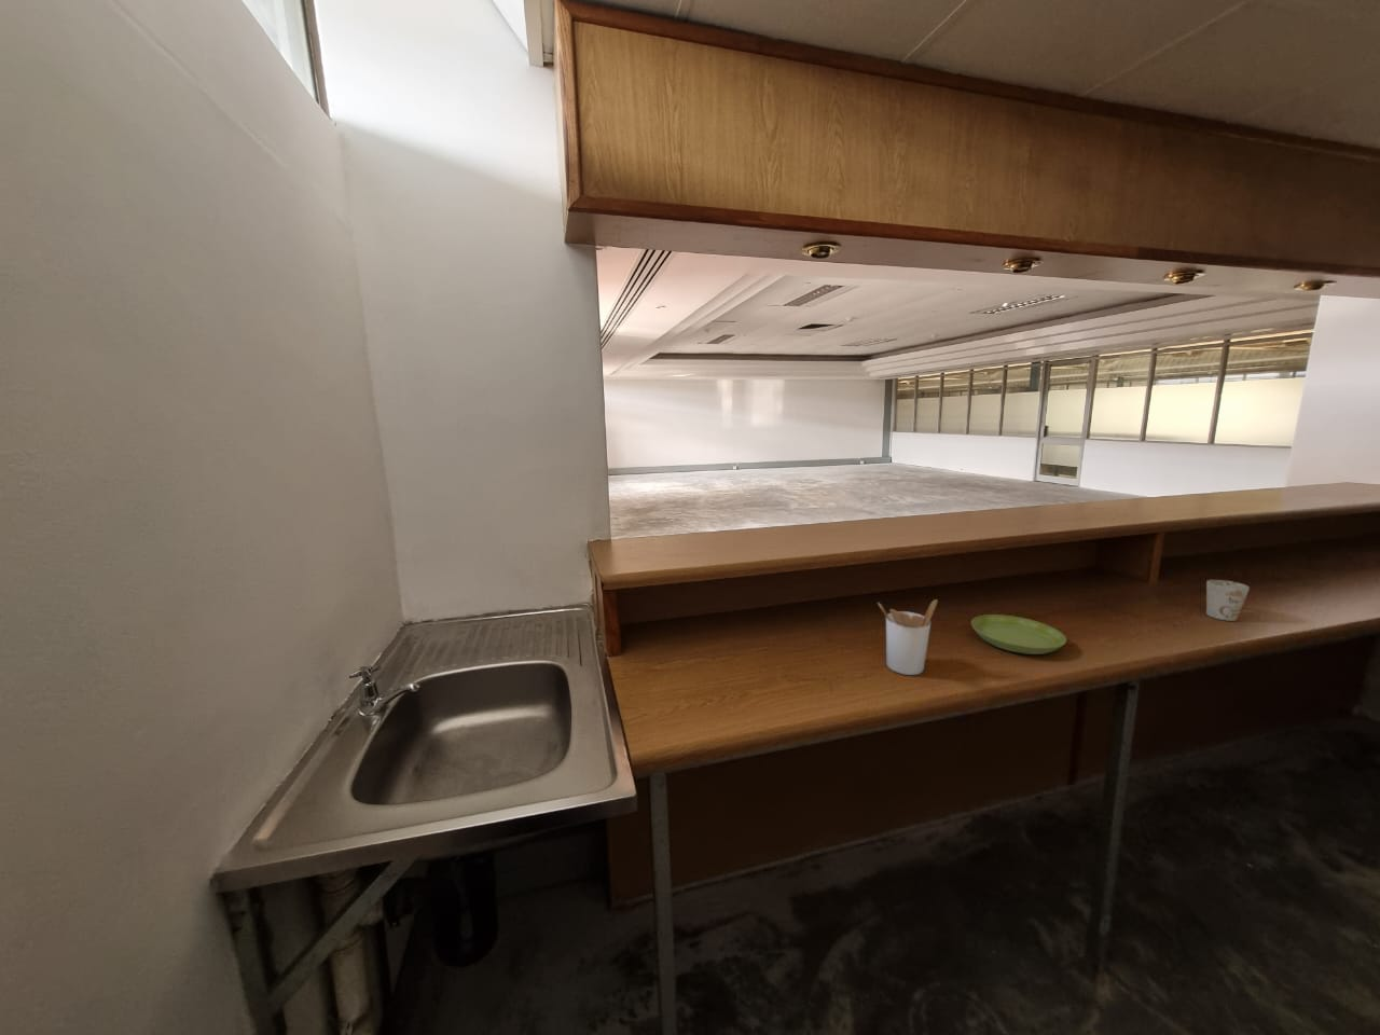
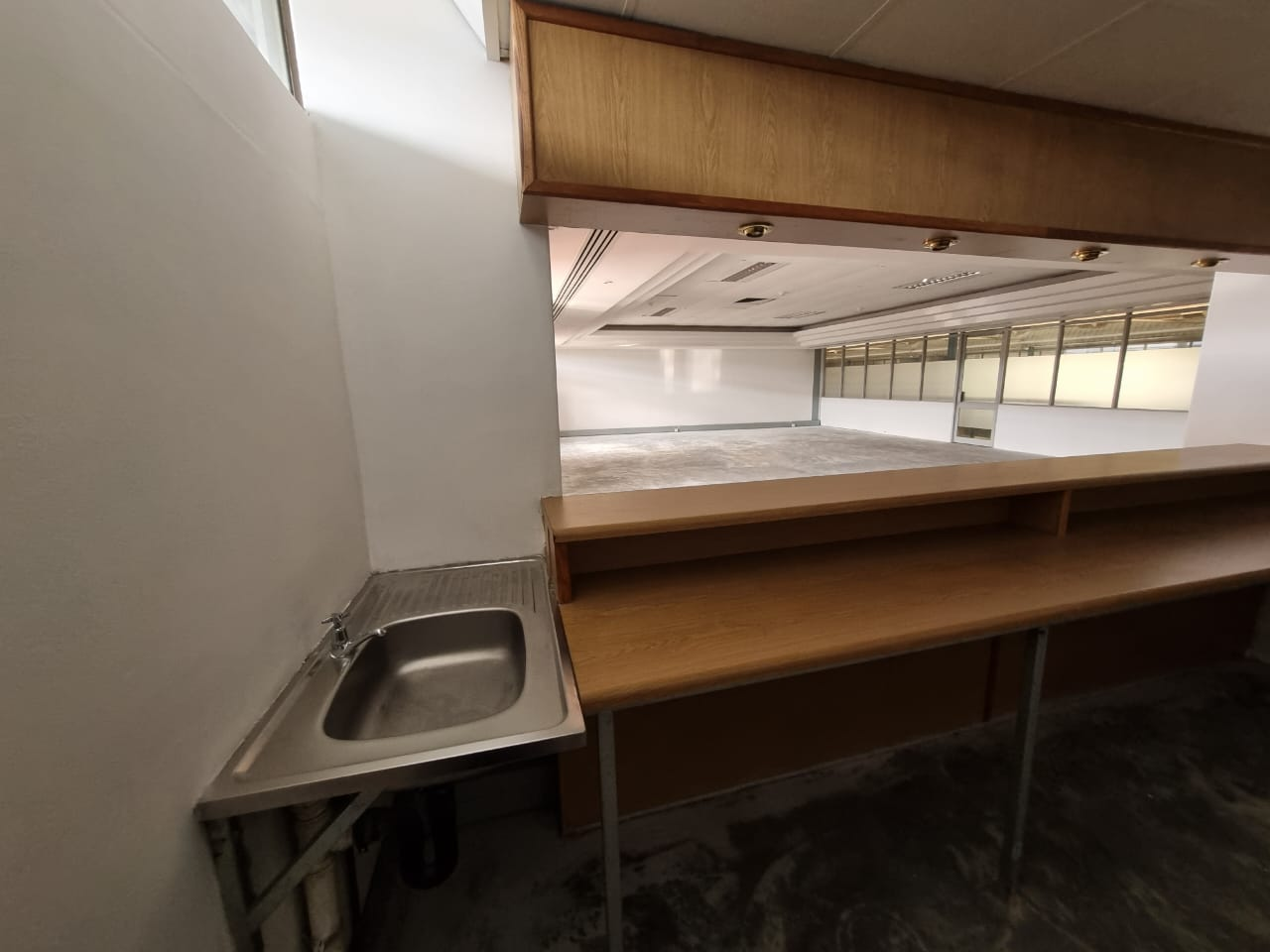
- mug (1220, 597)
- utensil holder (905, 635)
- saucer (1016, 635)
